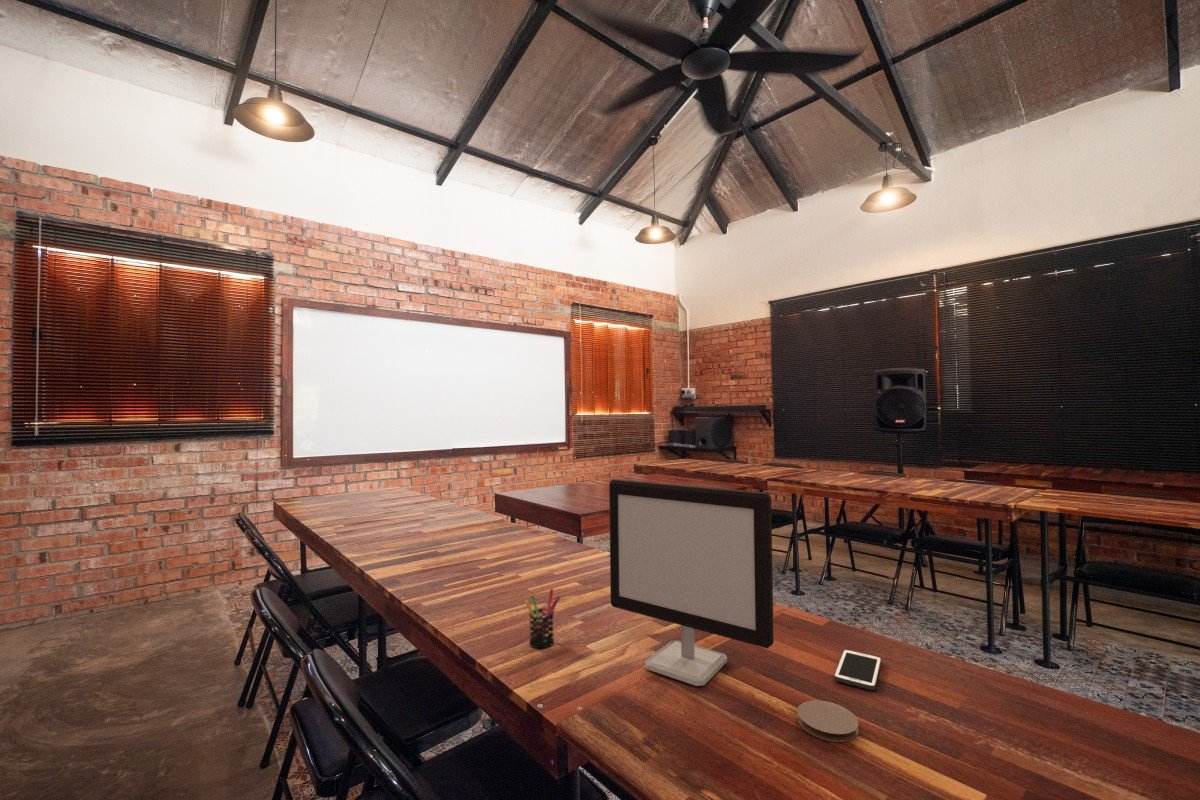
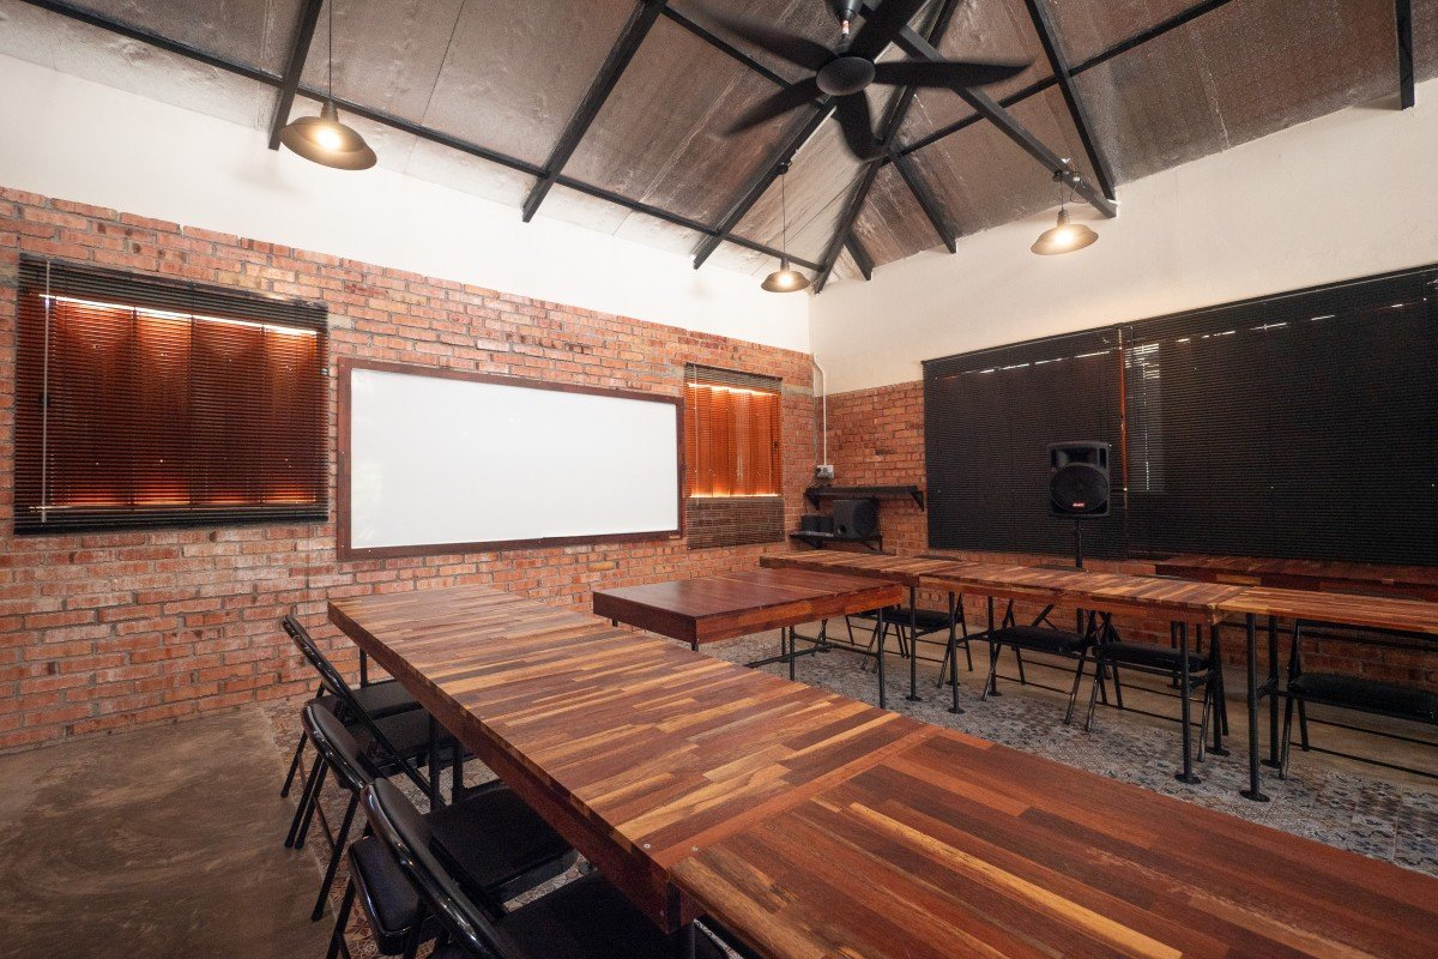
- pen holder (541, 616)
- coaster (827, 720)
- computer monitor (687, 574)
- cell phone (858, 668)
